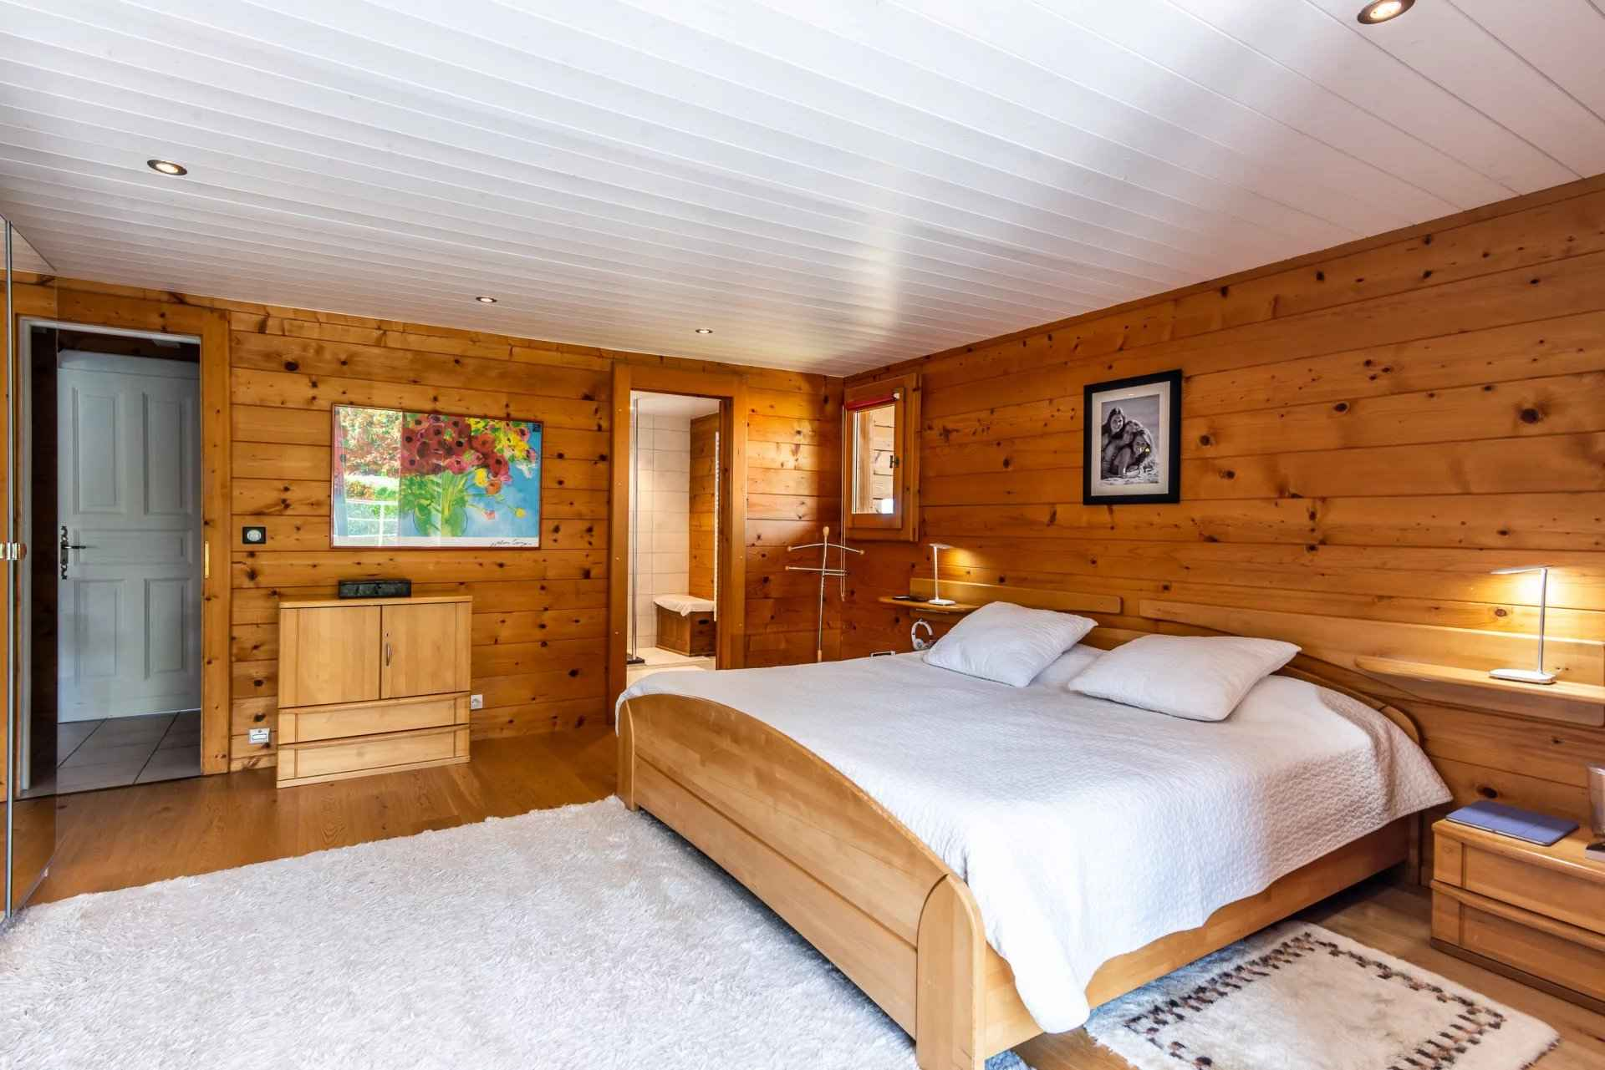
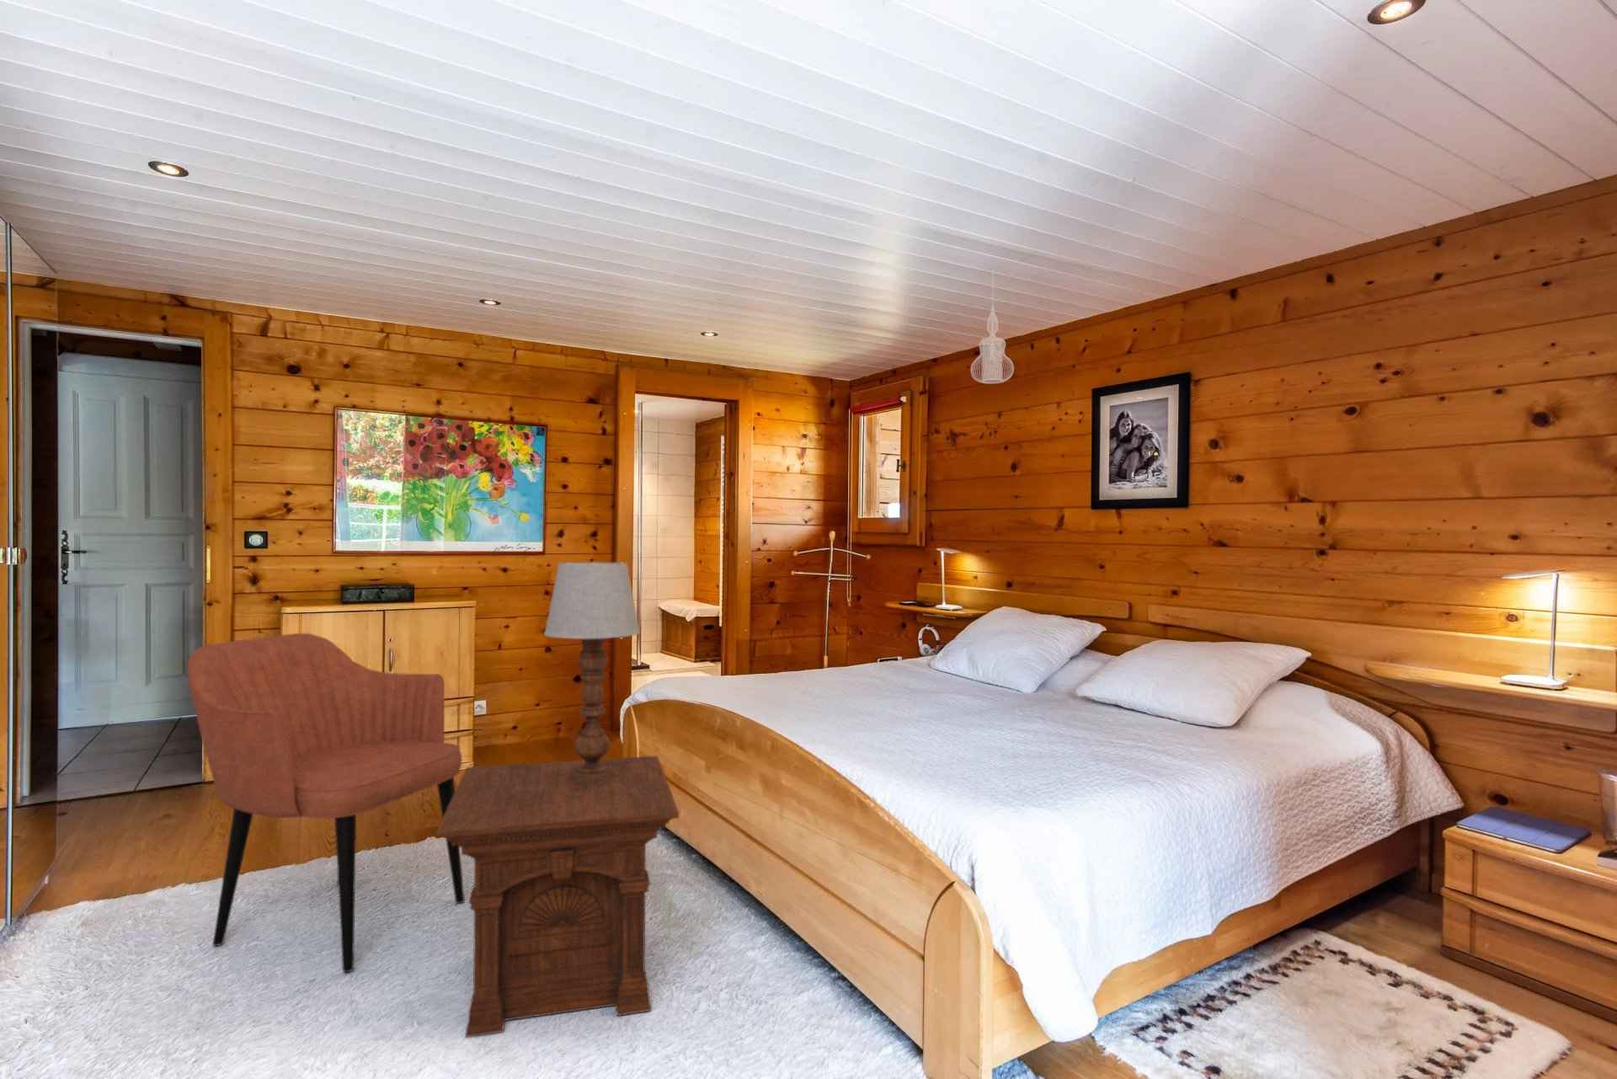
+ armchair (332, 780)
+ table lamp (592, 670)
+ pendant lamp (993, 320)
+ side table (562, 883)
